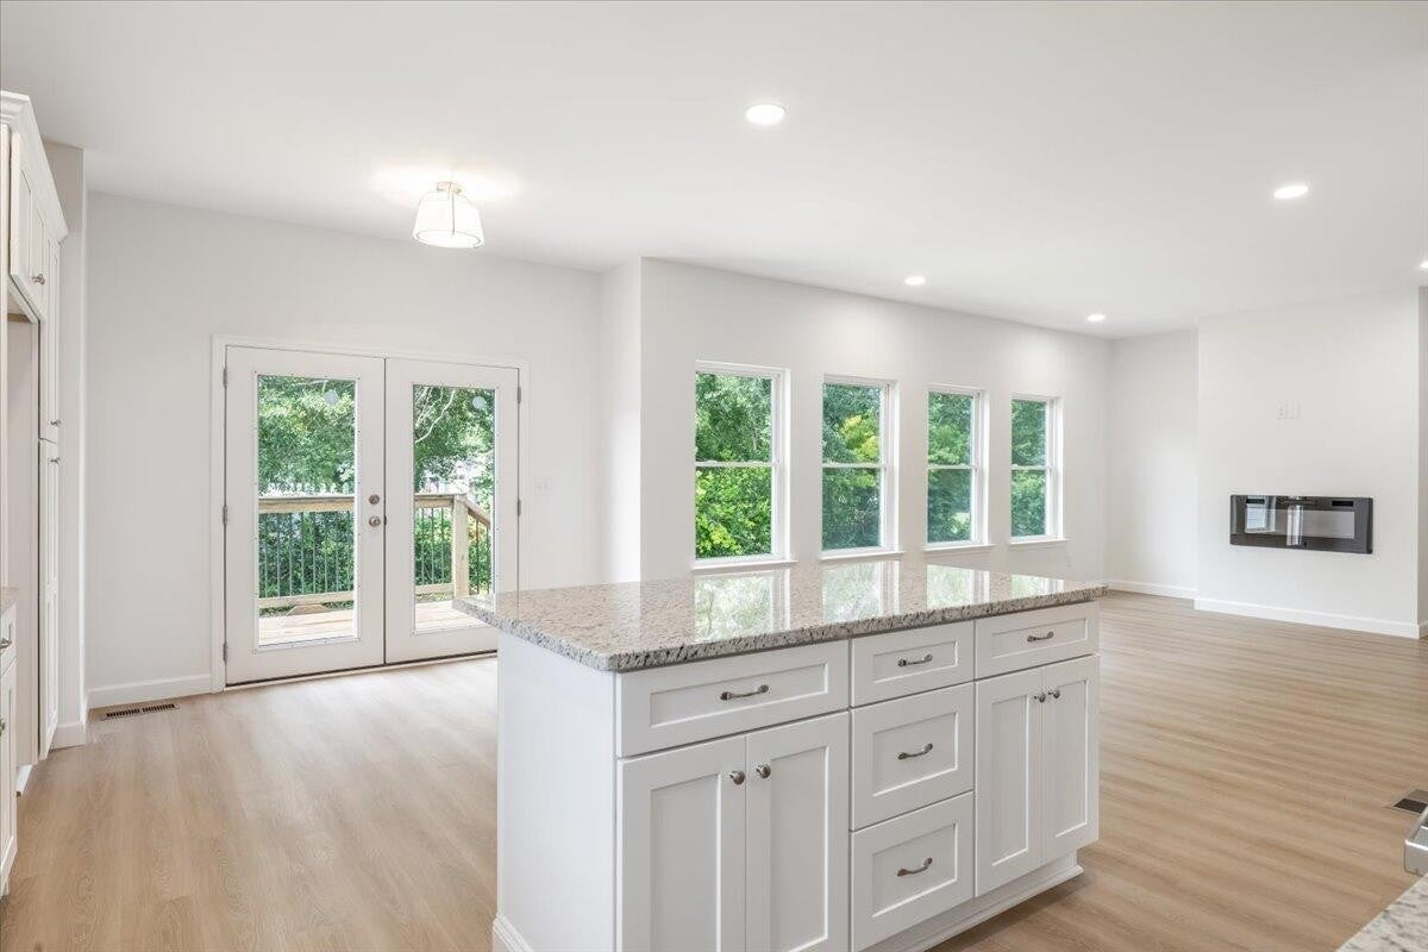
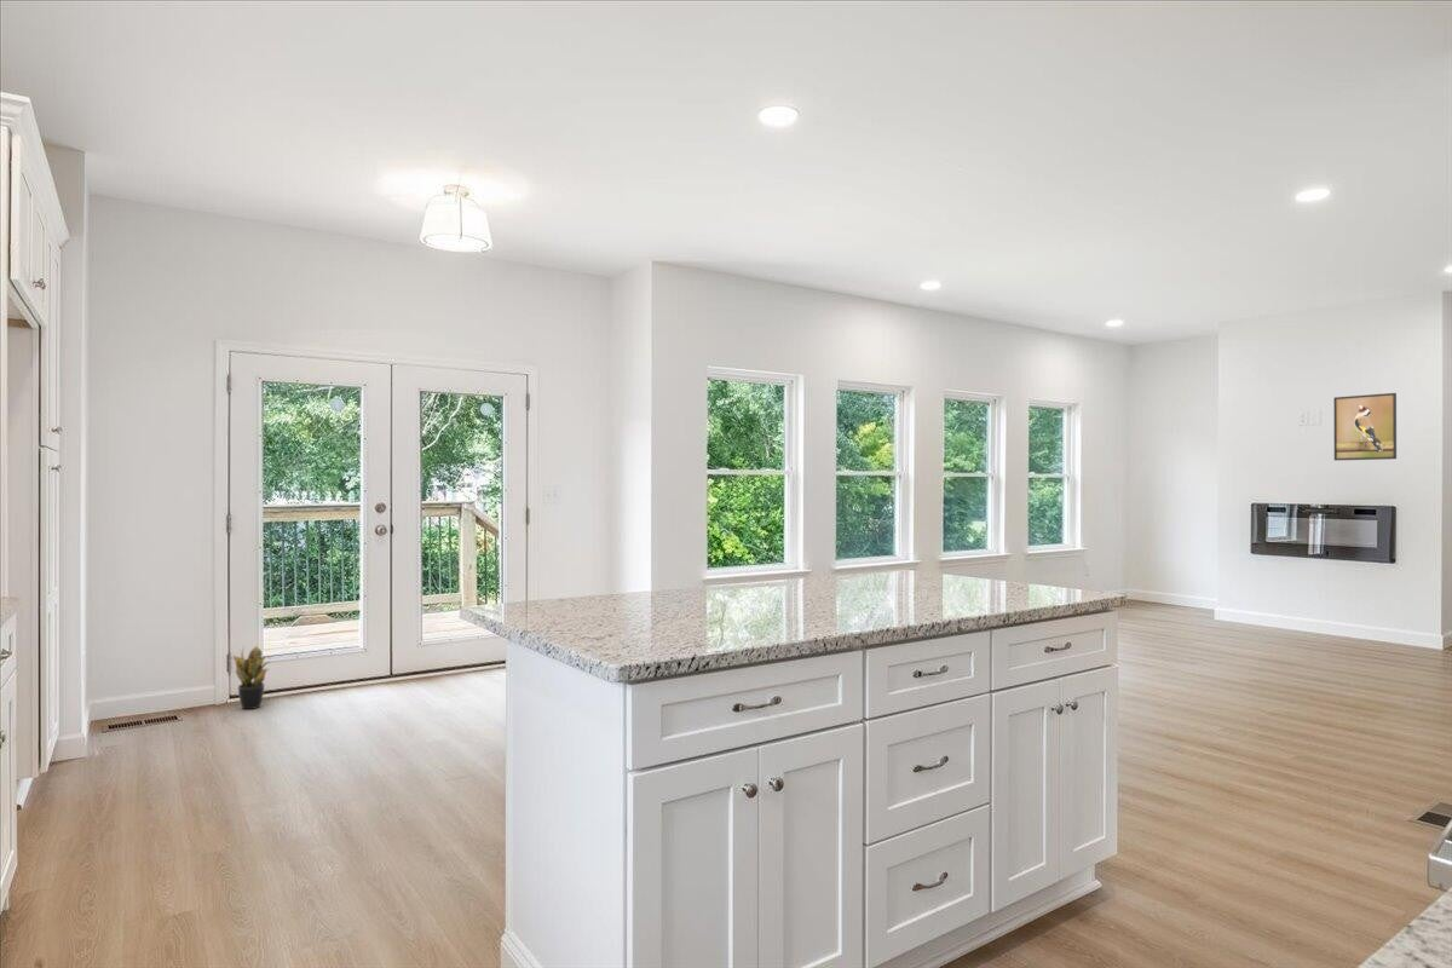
+ potted plant (253, 674)
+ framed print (1364, 427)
